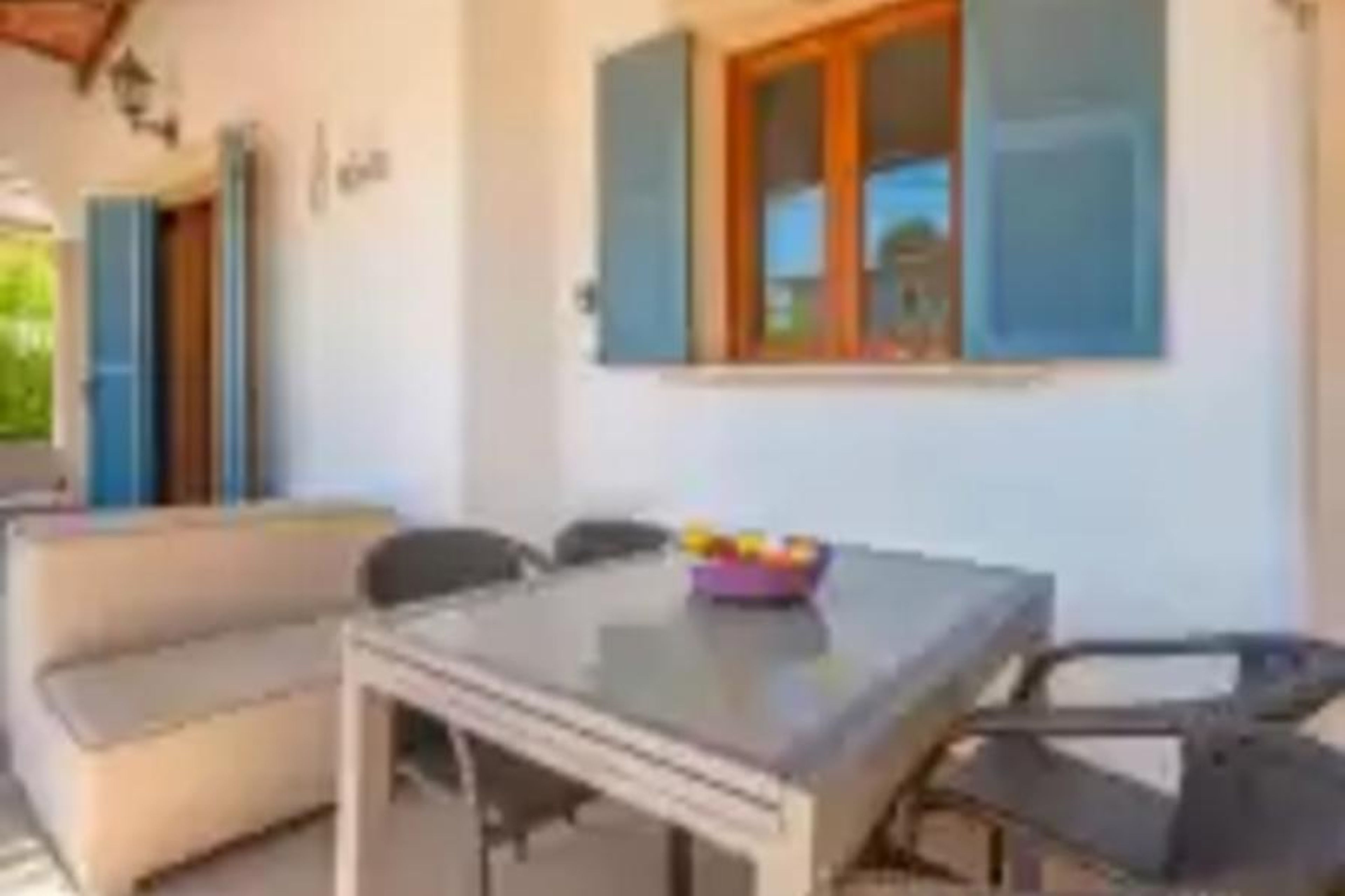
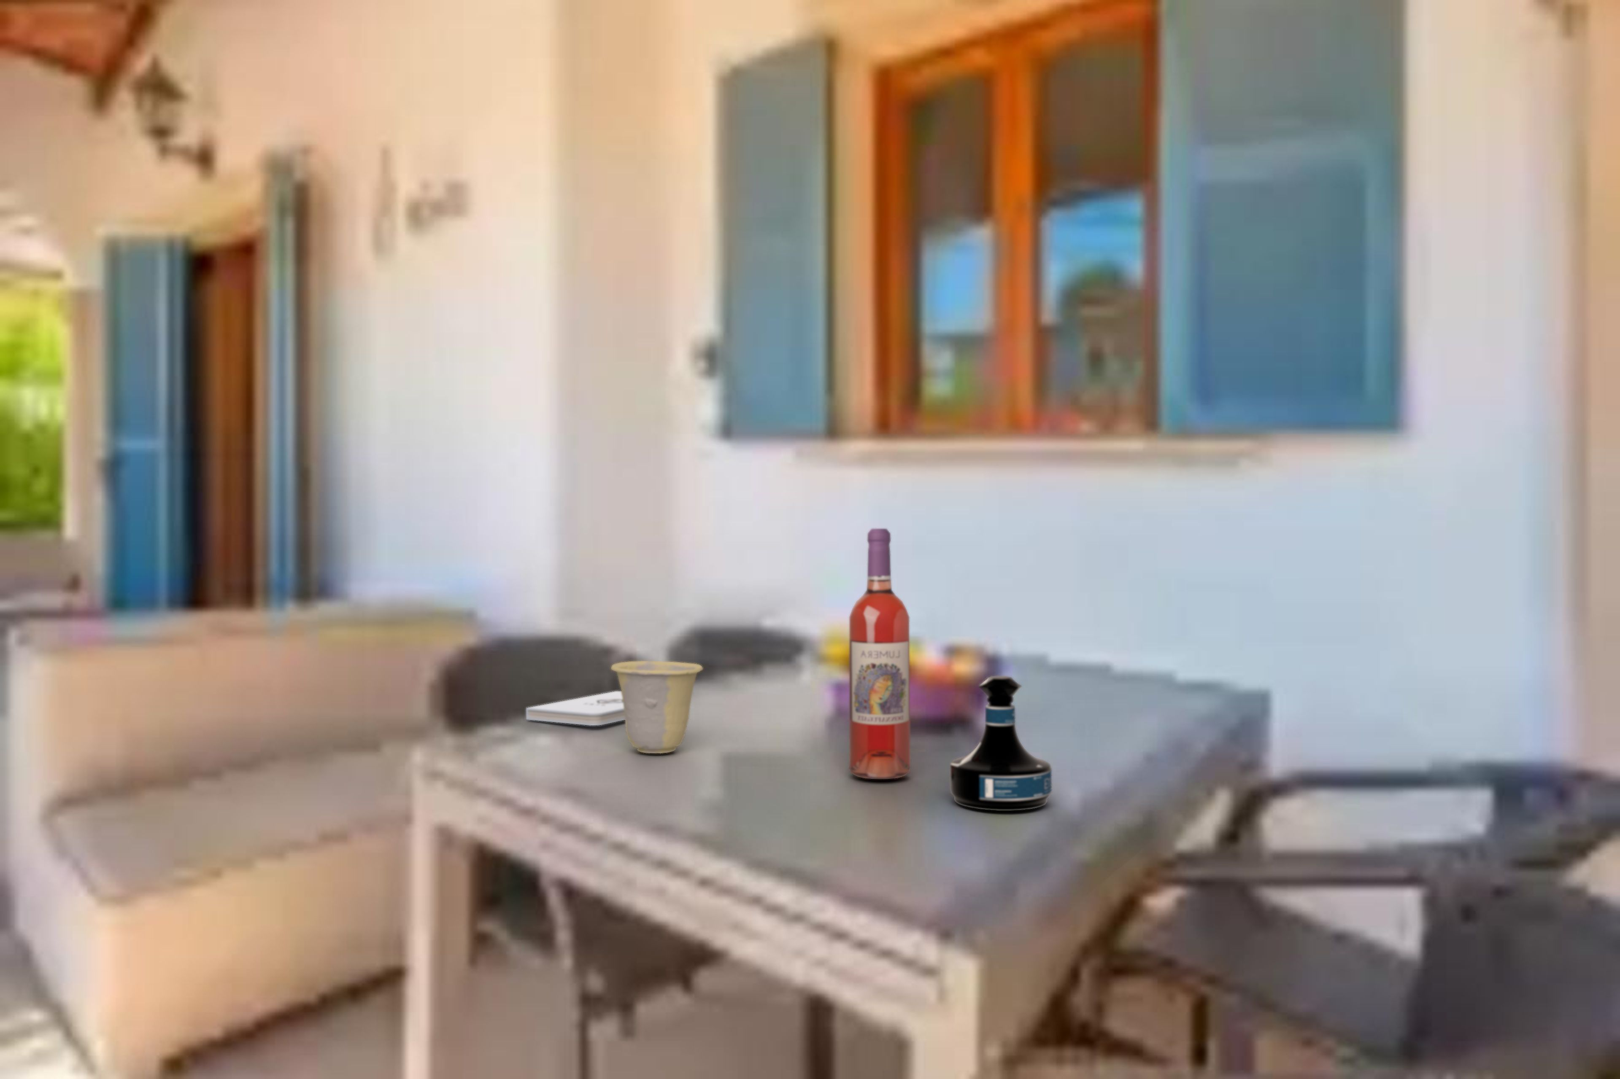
+ wine bottle (879, 653)
+ notepad (607, 707)
+ cup (656, 707)
+ tequila bottle (1000, 739)
